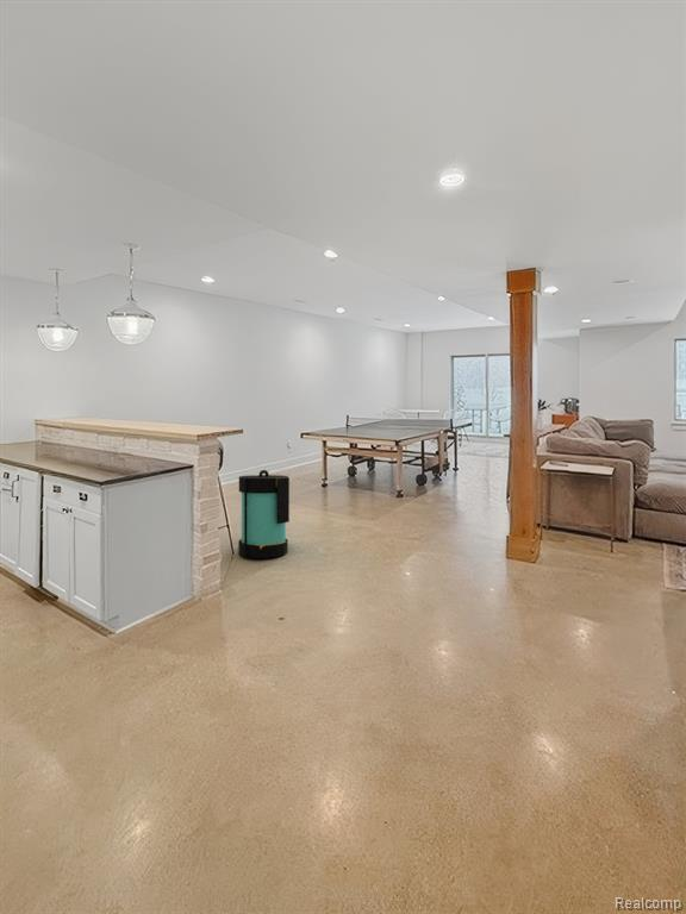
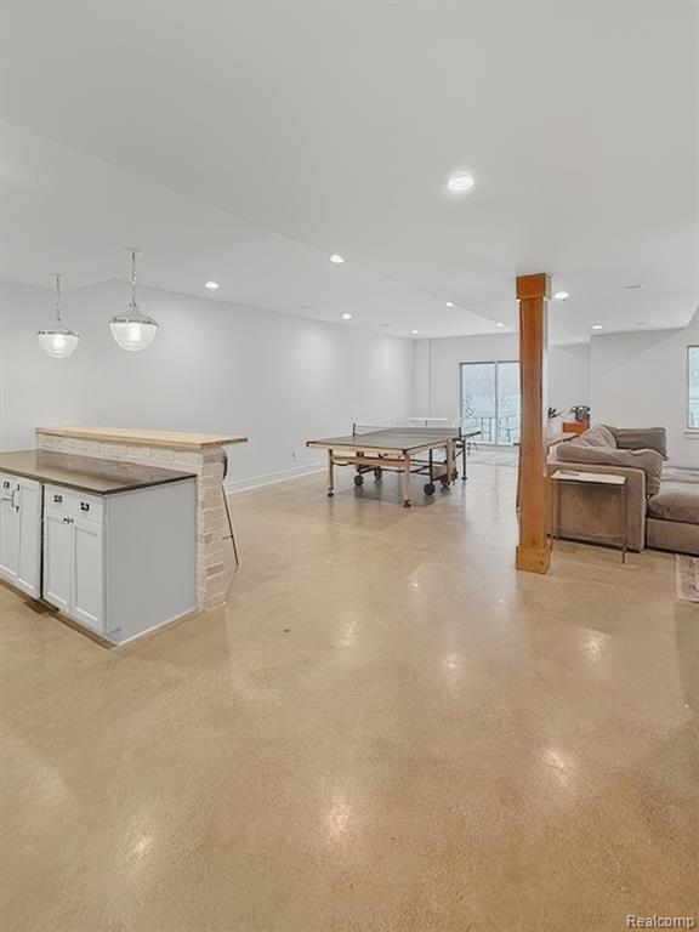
- lantern (263, 511)
